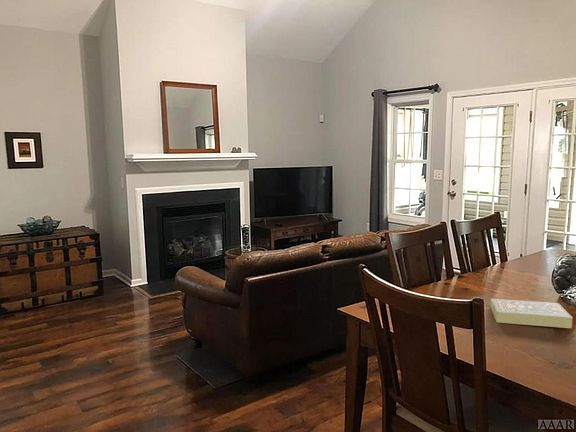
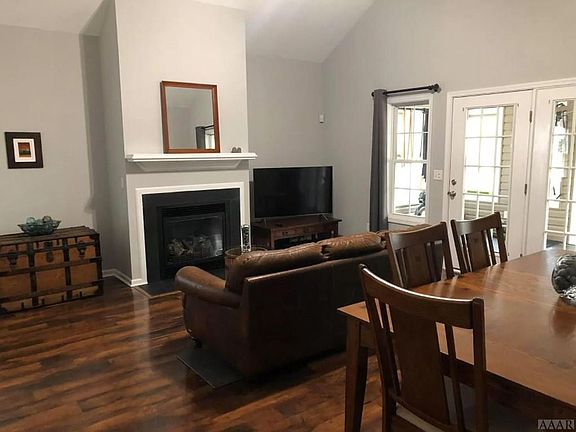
- book (528, 312)
